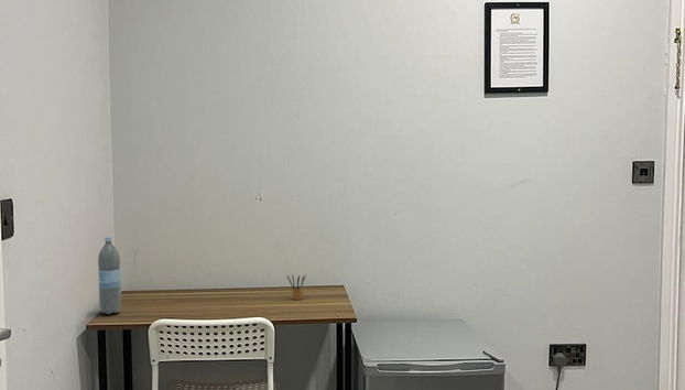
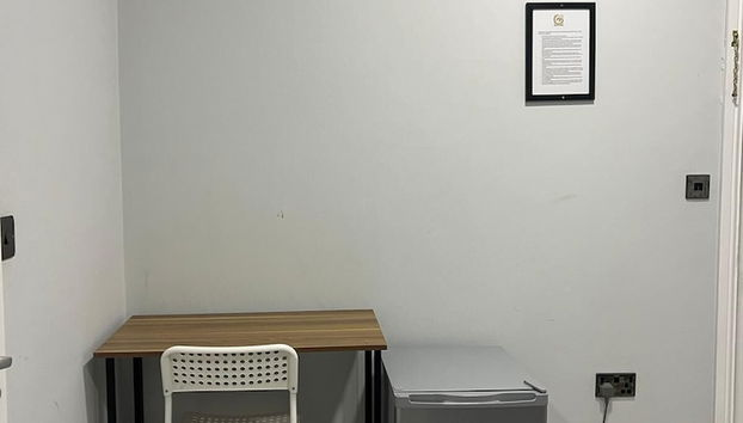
- water bottle (109, 275)
- pencil box (297, 285)
